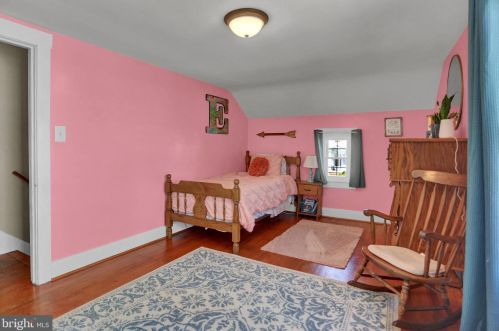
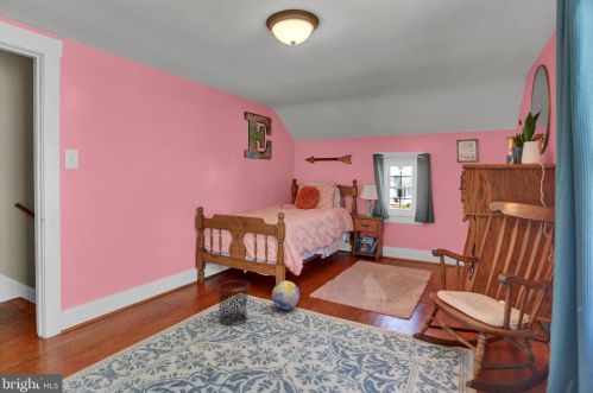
+ ball (285, 294)
+ waste bin (233, 303)
